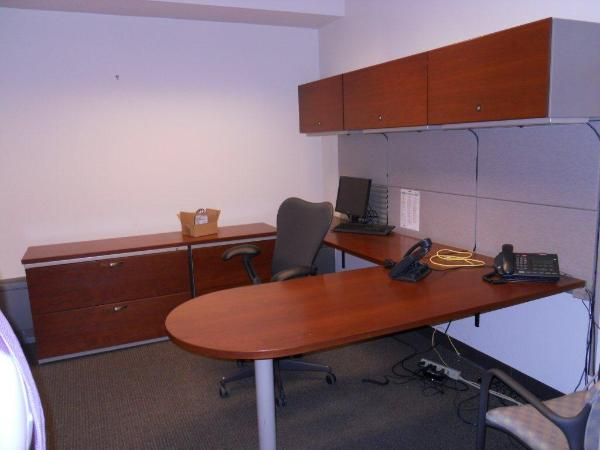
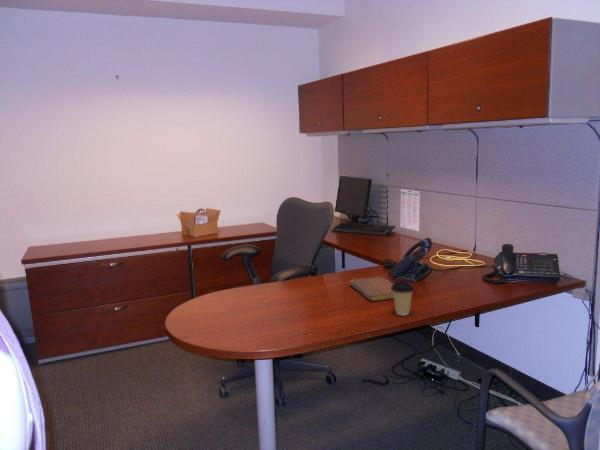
+ coffee cup (402, 298)
+ notebook (376, 288)
